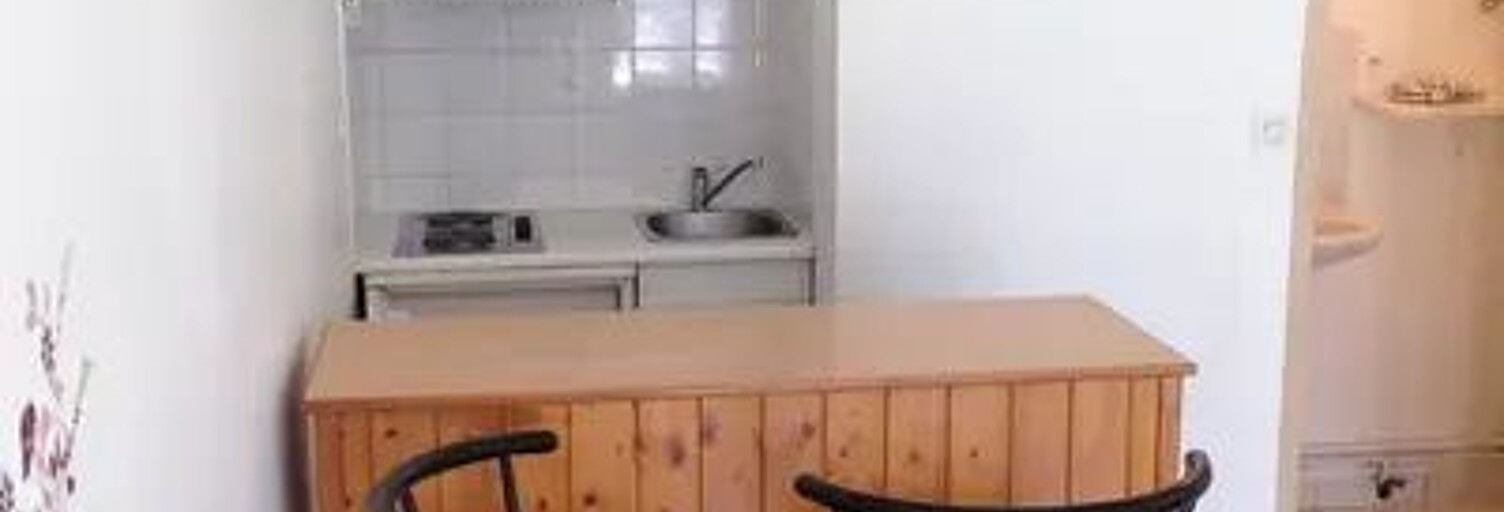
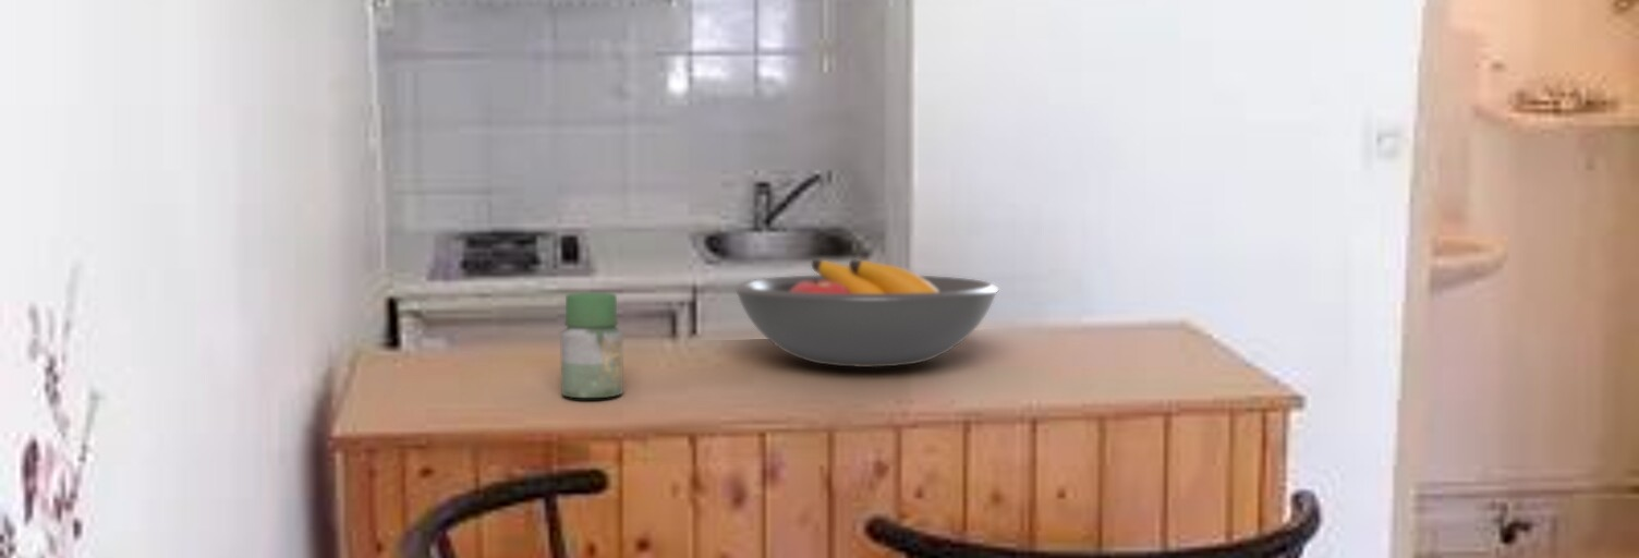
+ fruit bowl (865, 313)
+ jar (591, 343)
